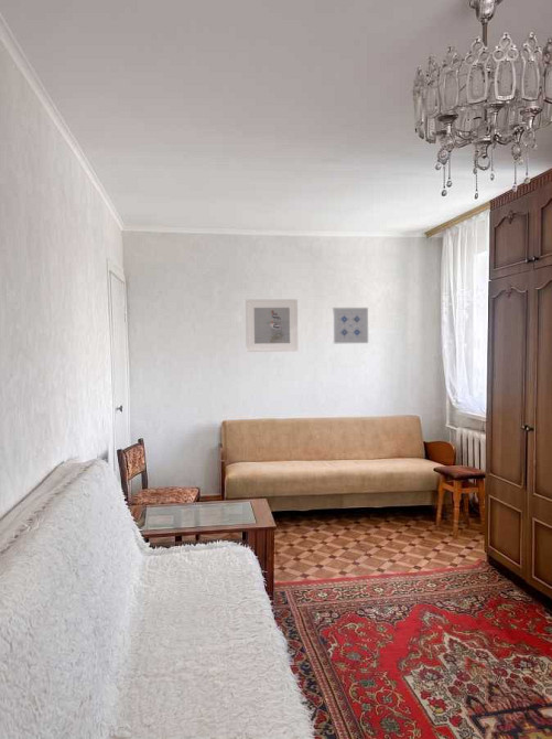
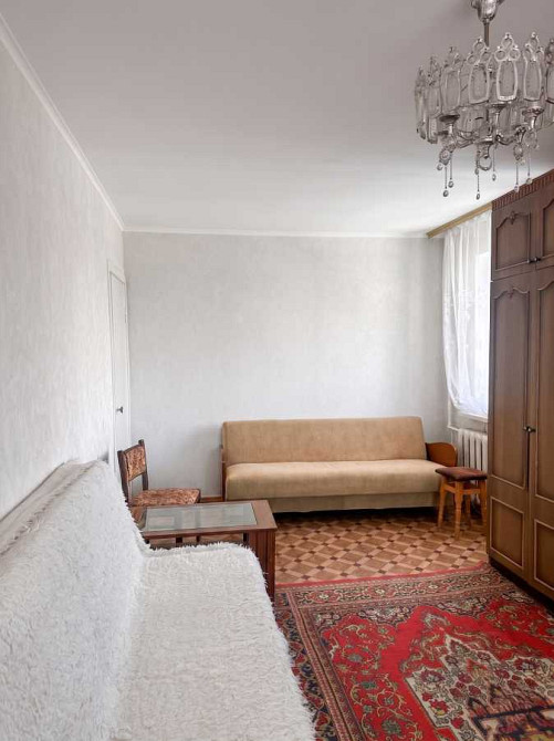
- wall art (350, 325)
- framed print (271, 325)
